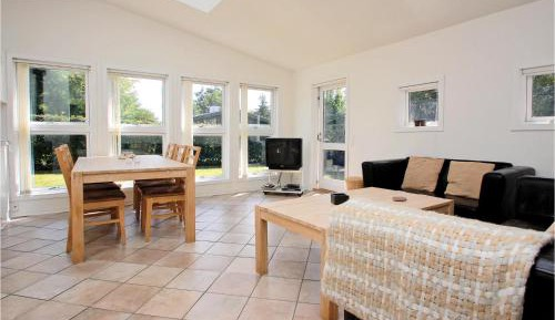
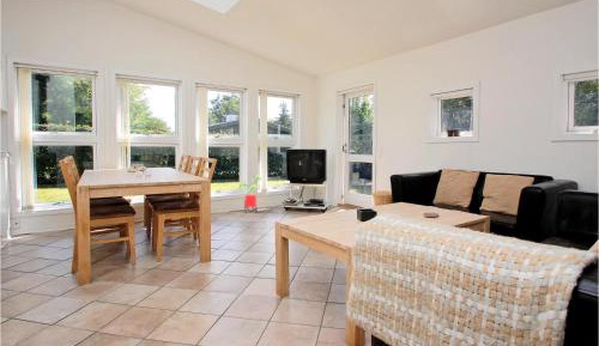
+ house plant (252, 193)
